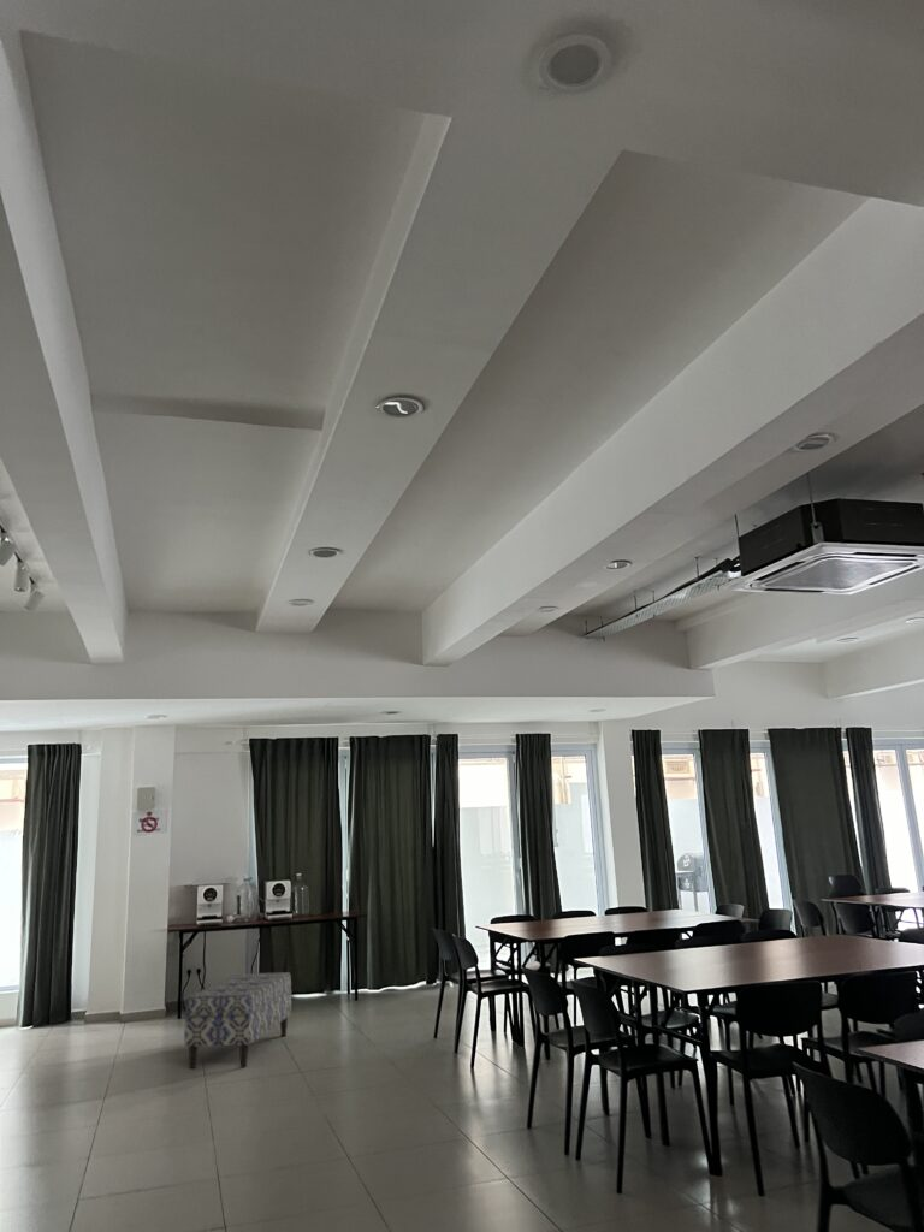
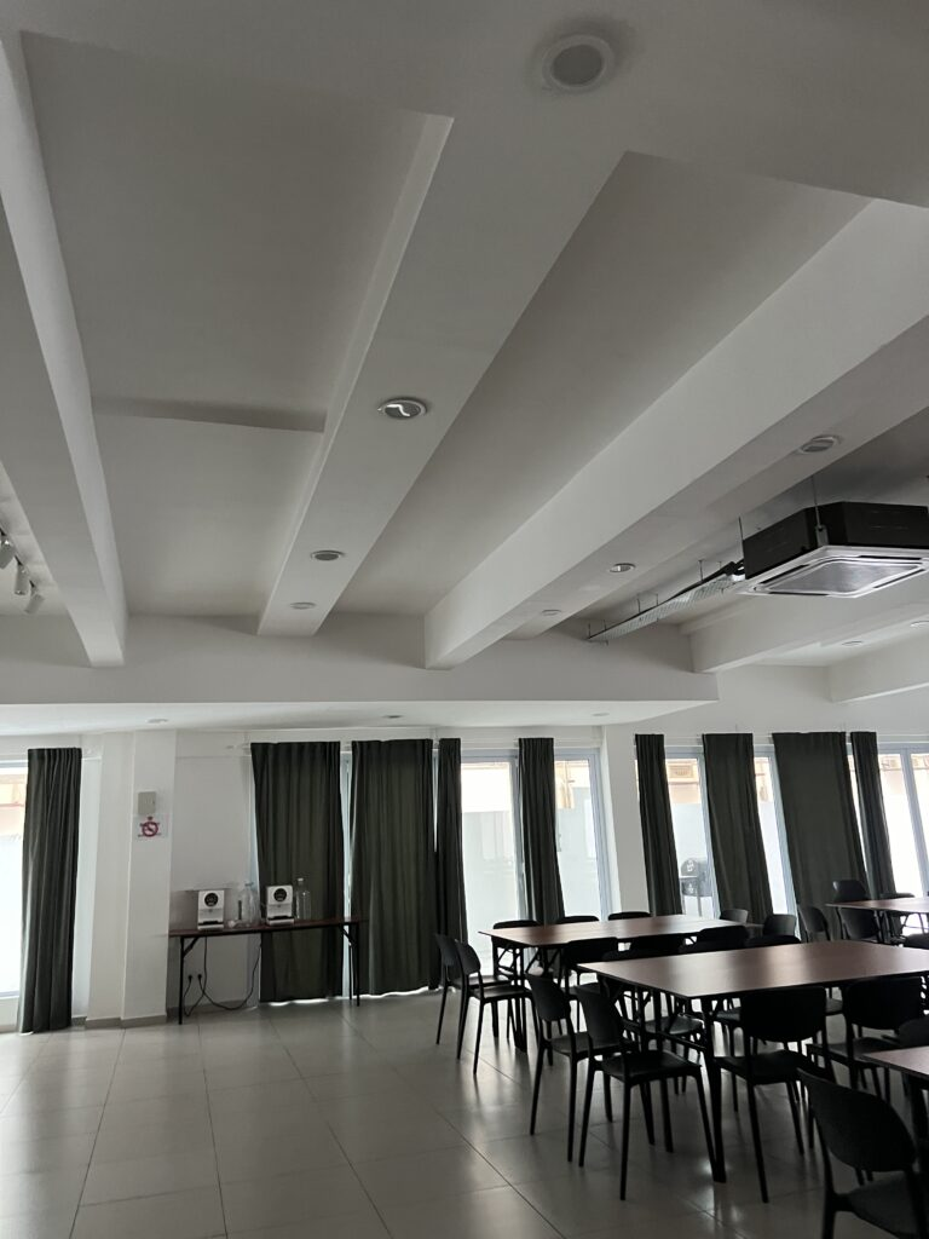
- bench (241, 1017)
